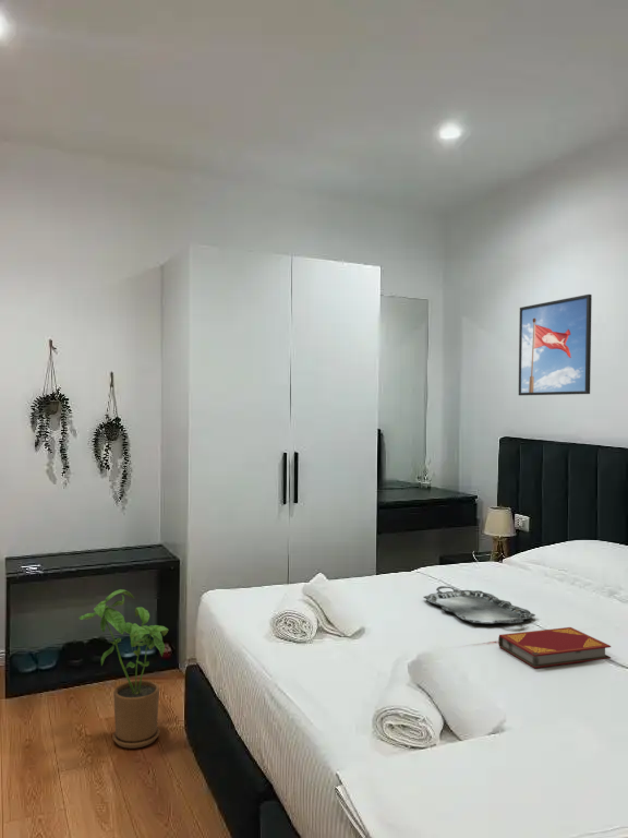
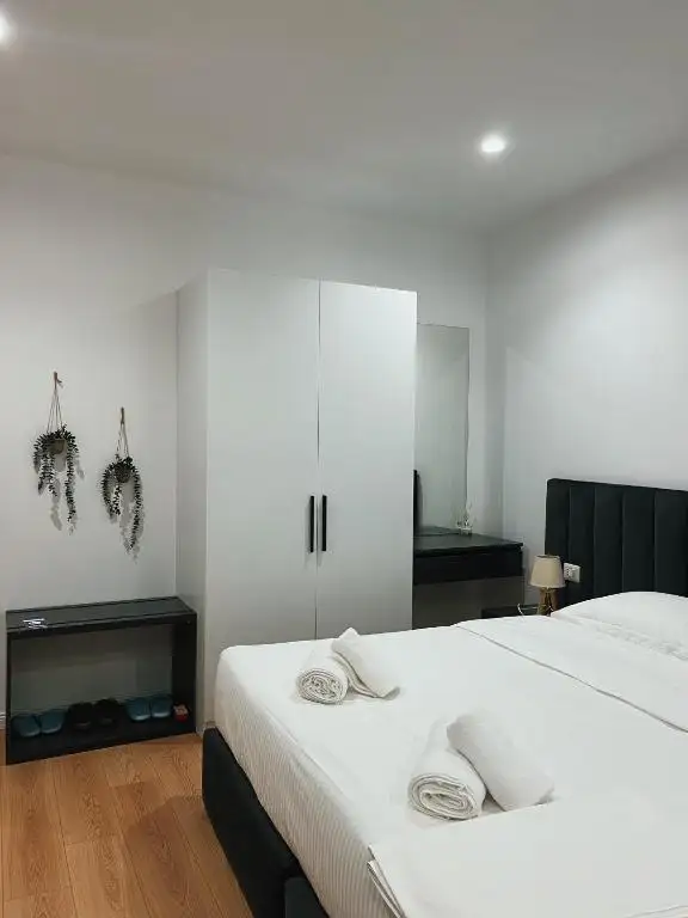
- serving tray (476, 606)
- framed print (552, 348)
- house plant (134, 663)
- hardback book (553, 646)
